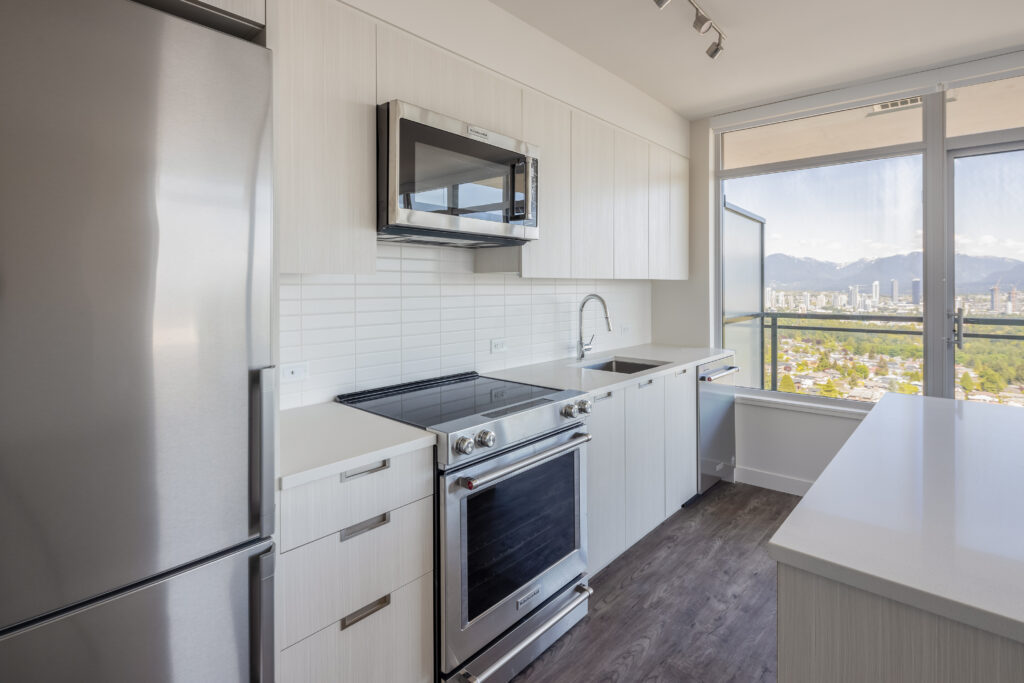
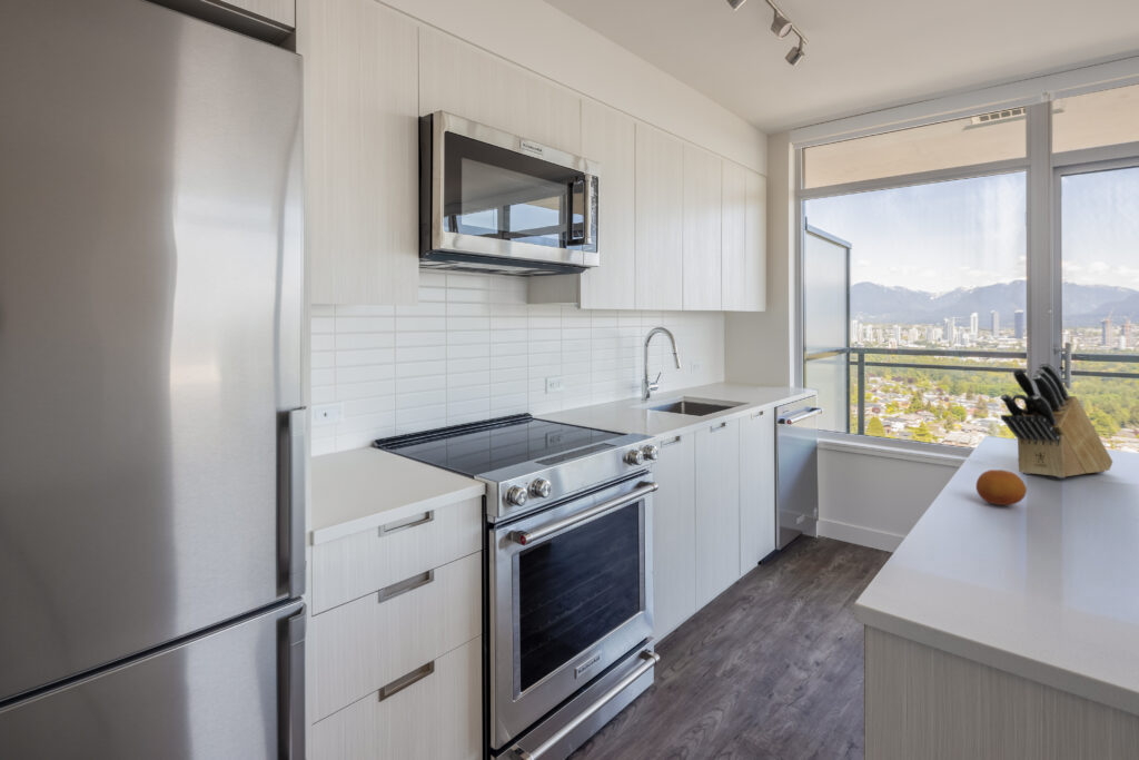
+ fruit (1000, 487)
+ knife block (1056, 418)
